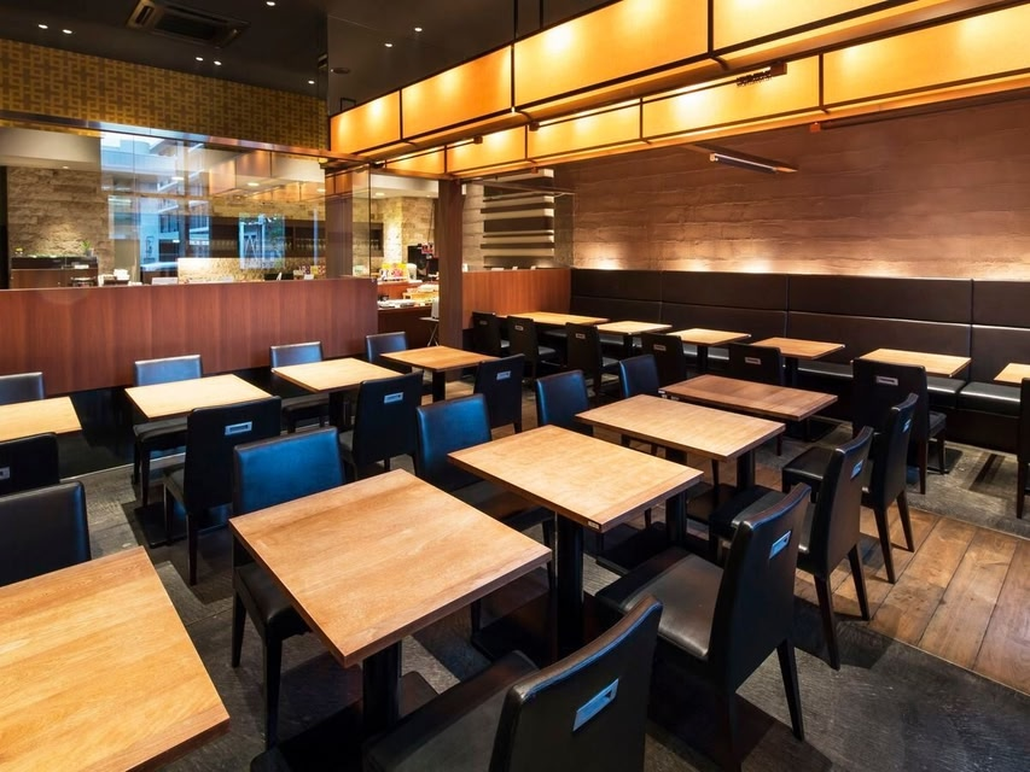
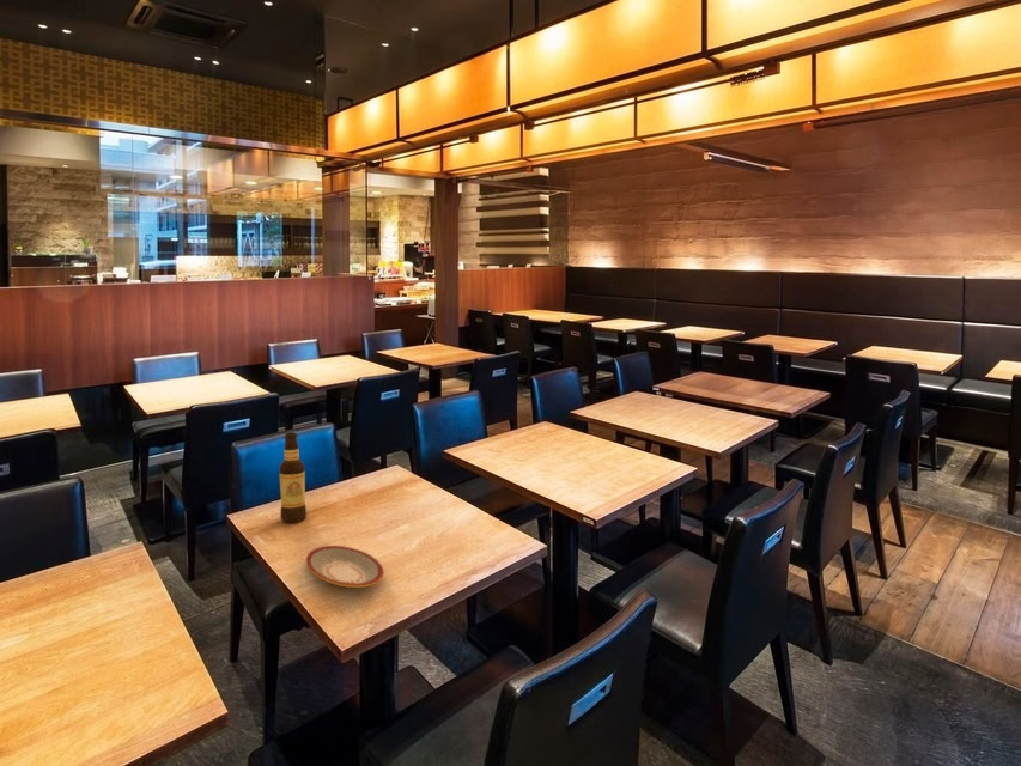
+ bottle (292, 476)
+ plate (344, 569)
